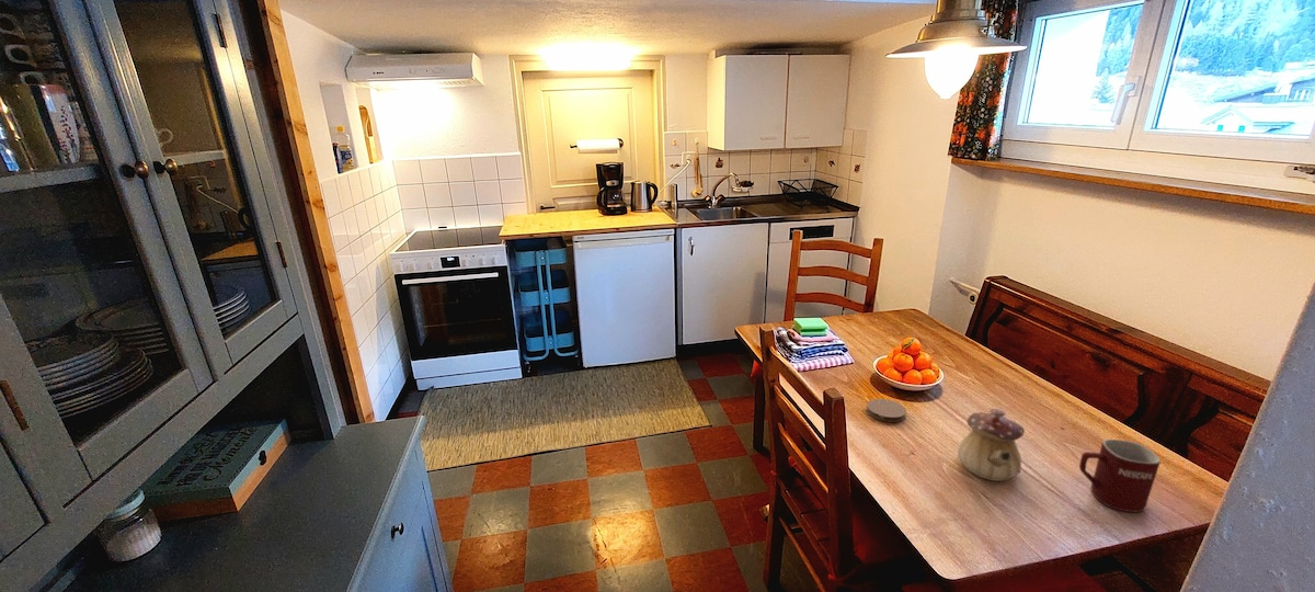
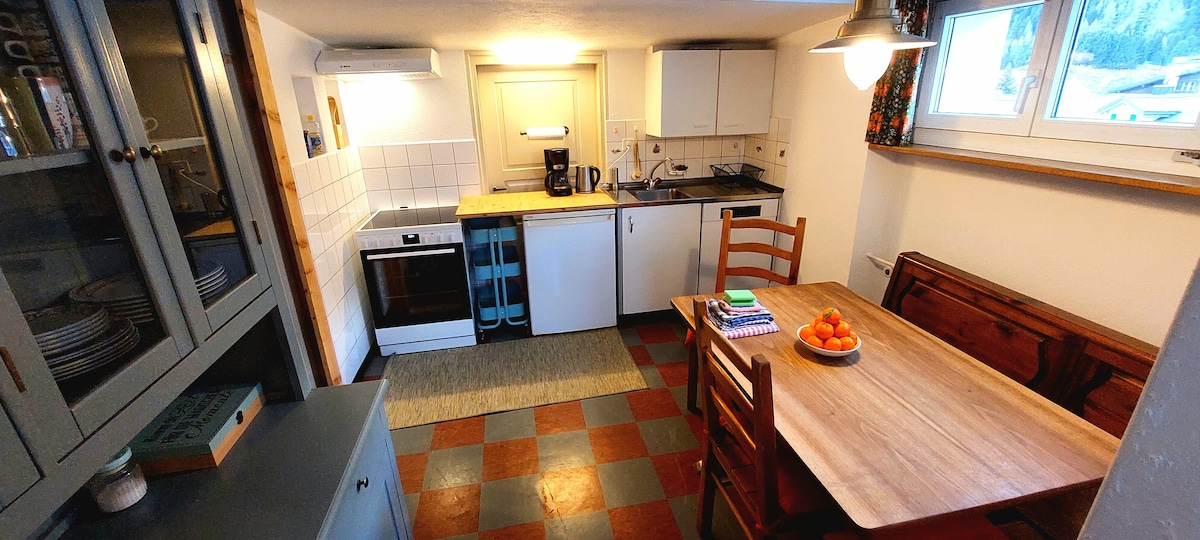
- mug (1112, 474)
- coaster (885, 410)
- teapot (991, 436)
